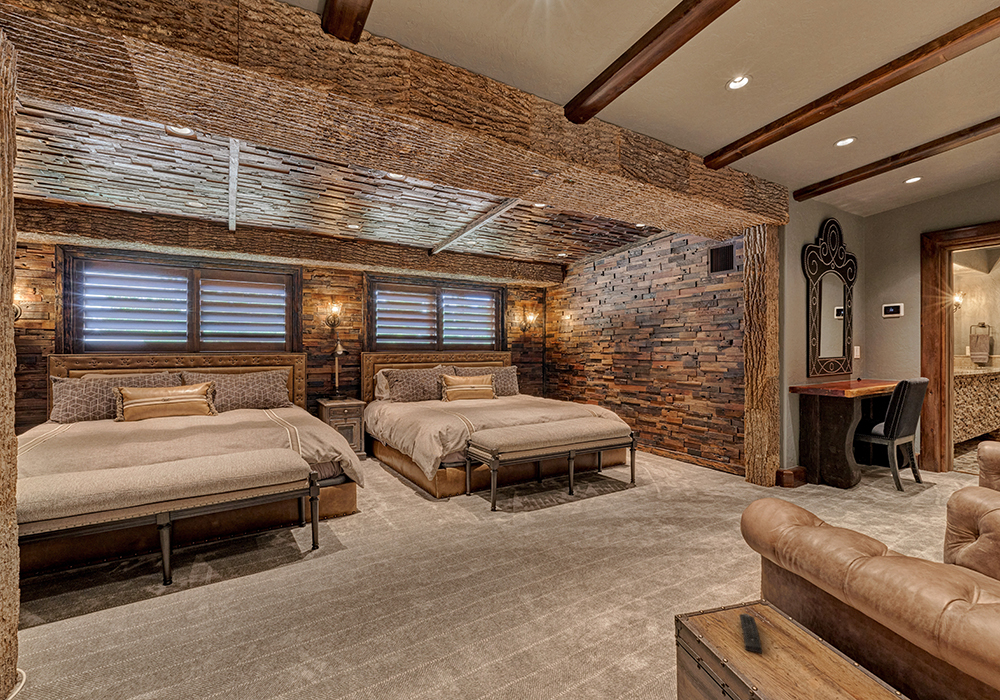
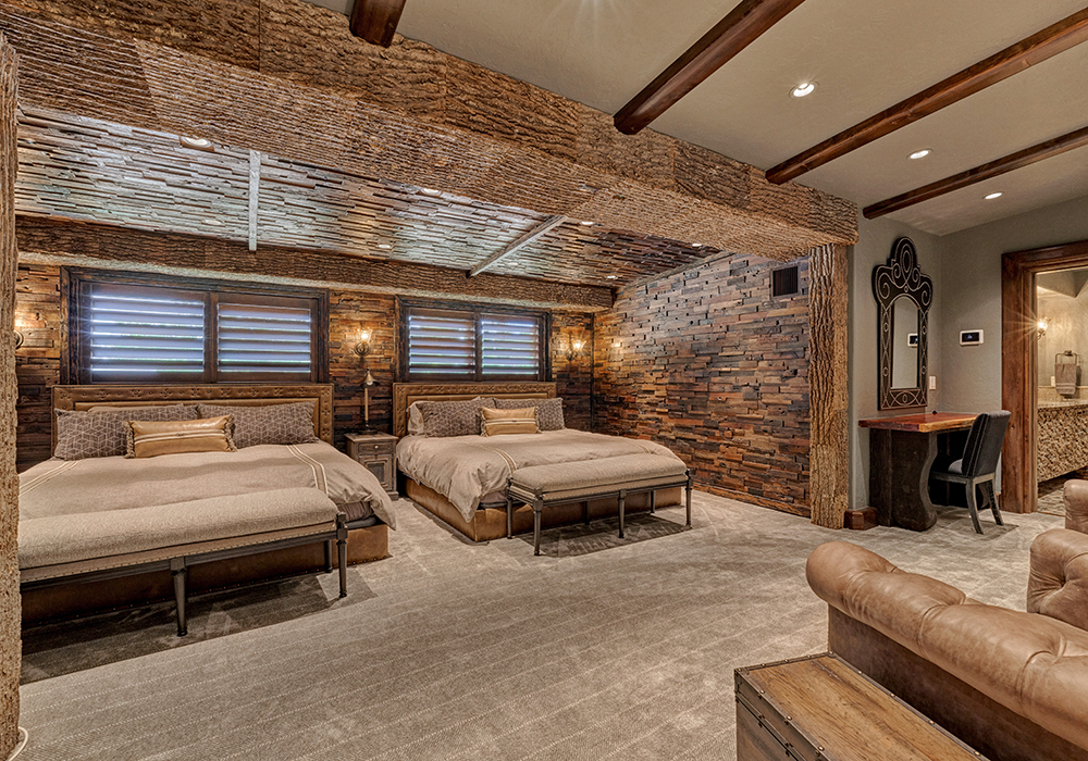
- remote control (749, 630)
